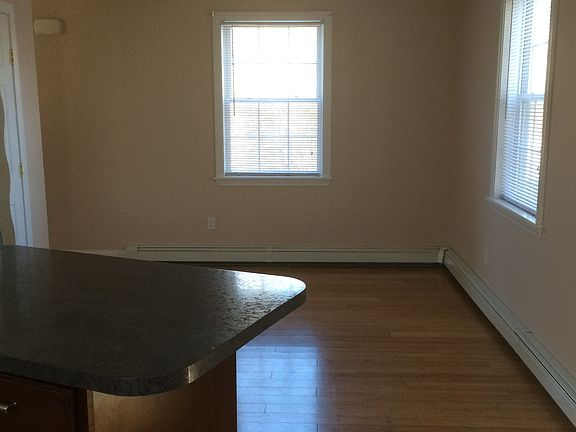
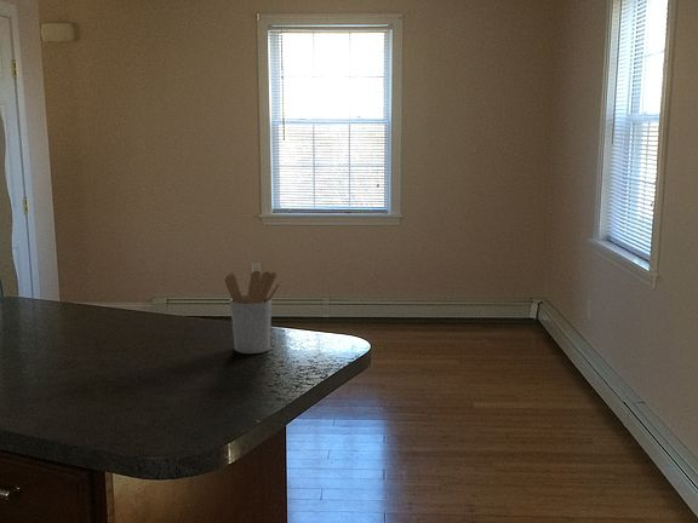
+ utensil holder (254, 309)
